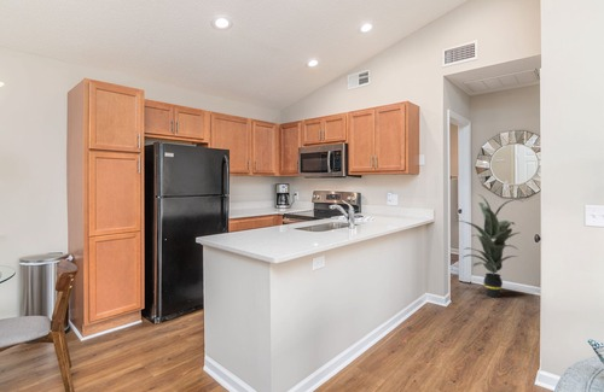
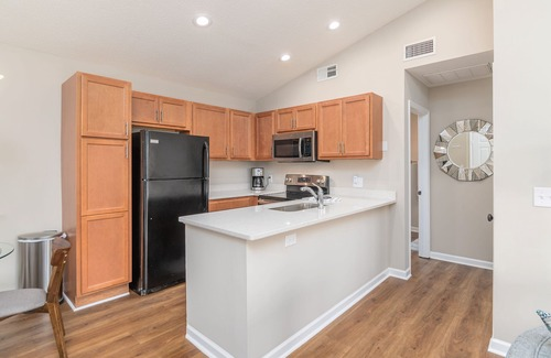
- indoor plant (489, 244)
